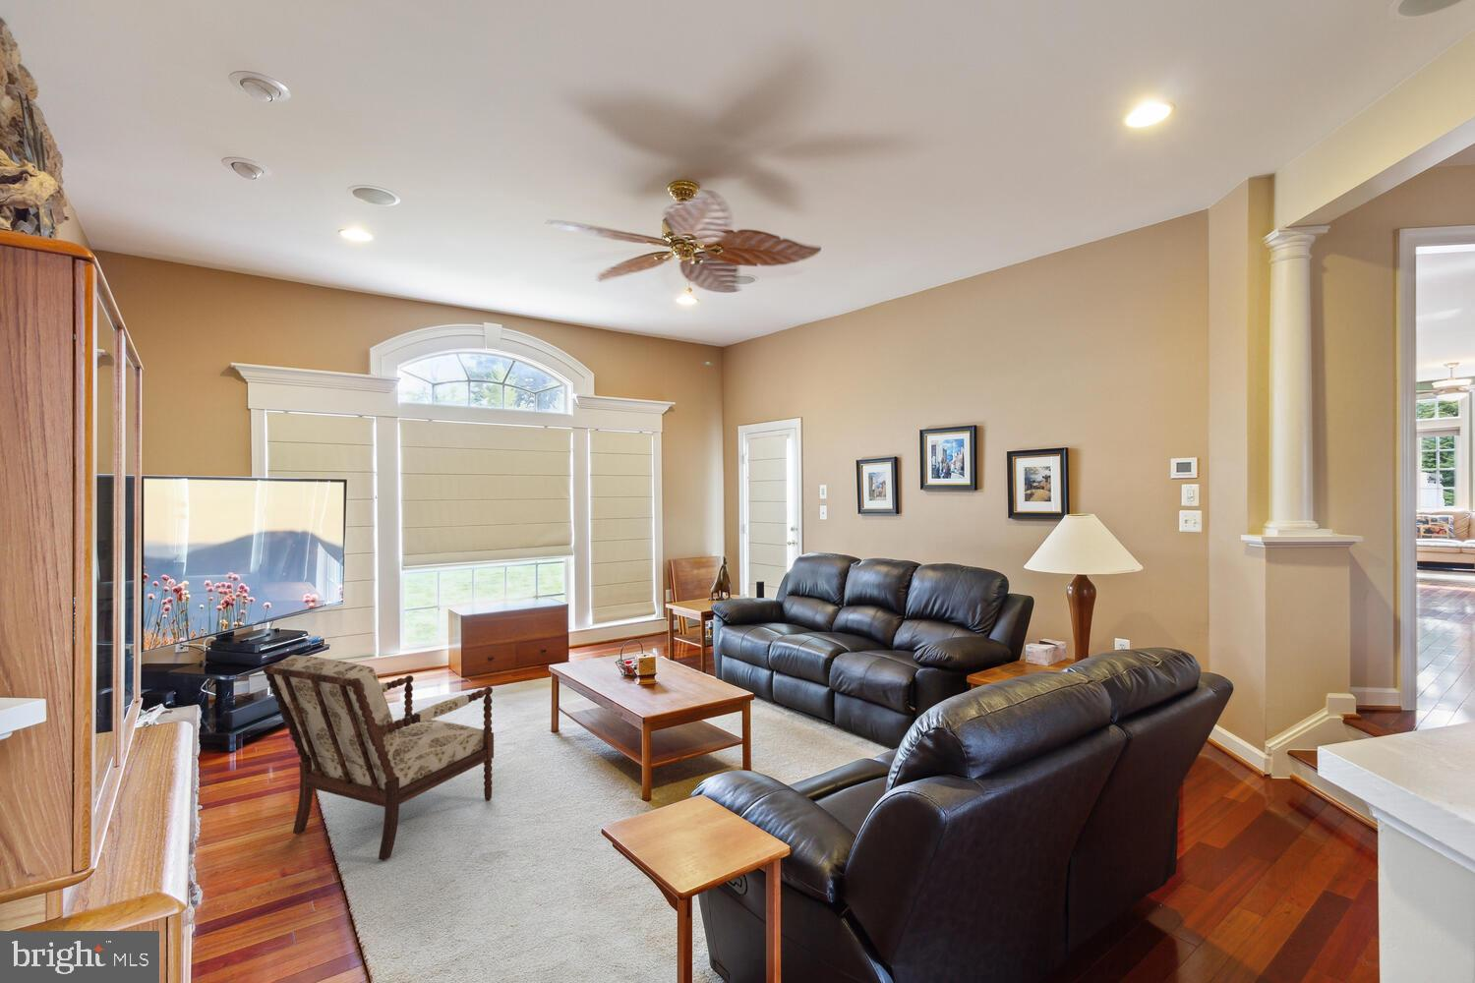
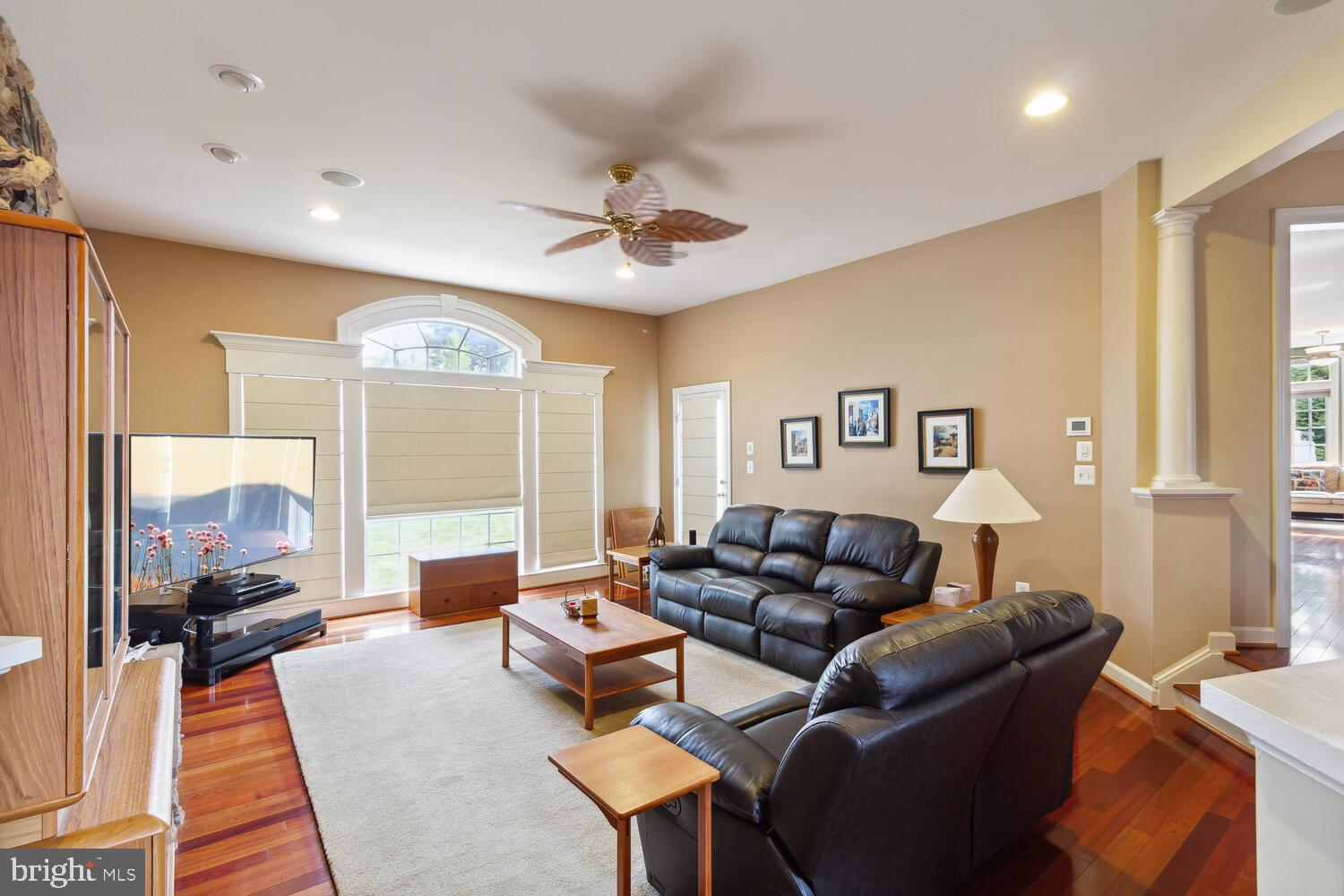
- armchair (386, 733)
